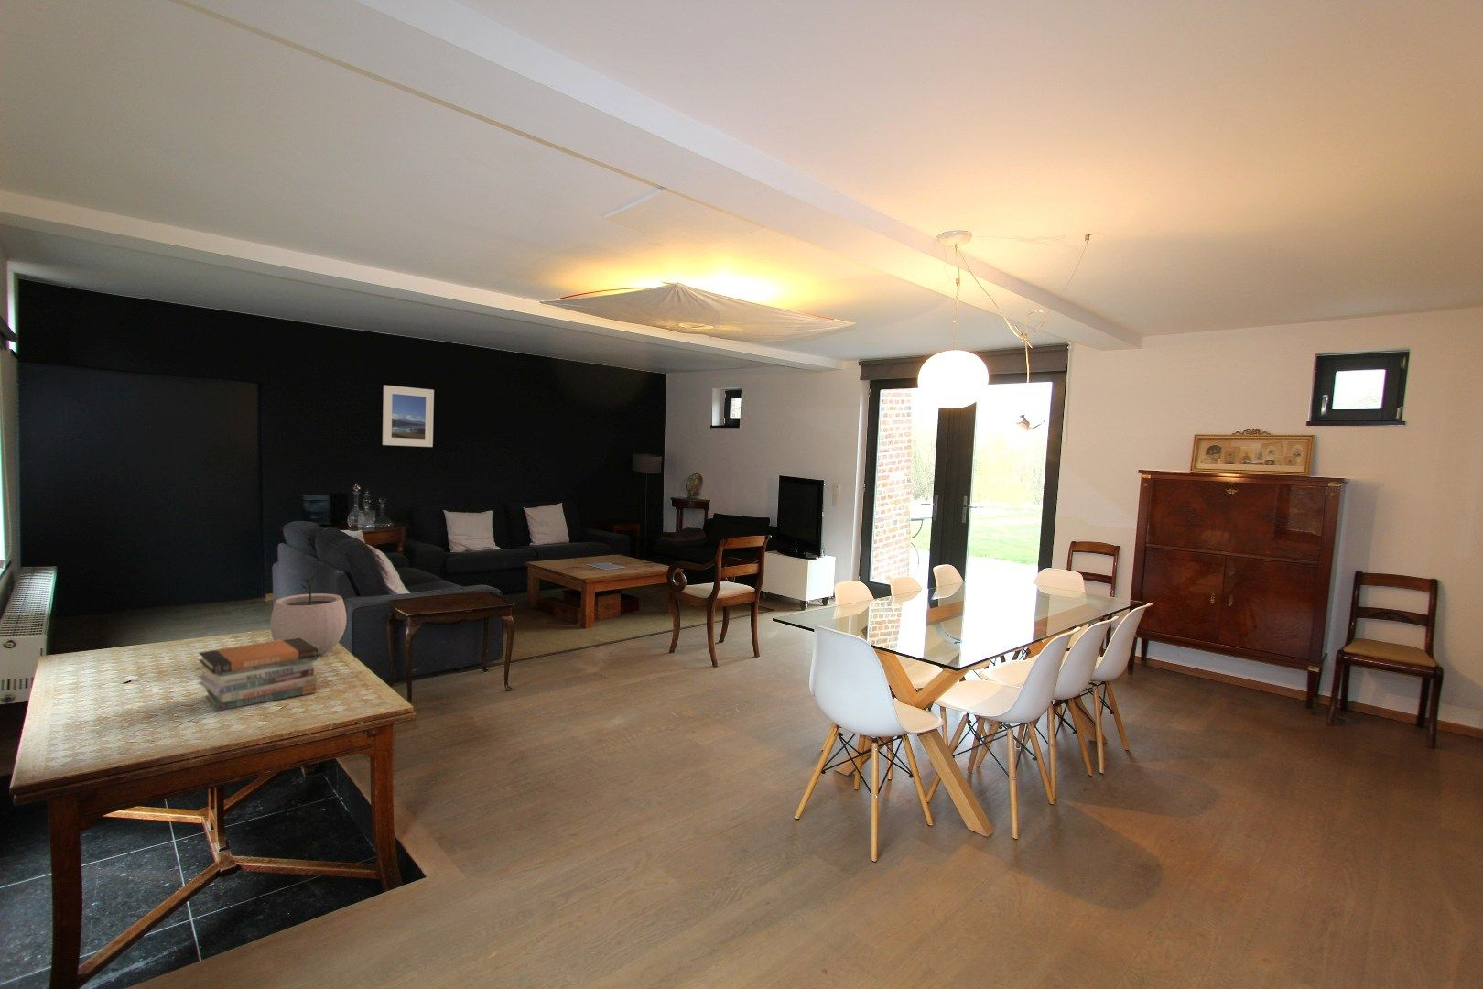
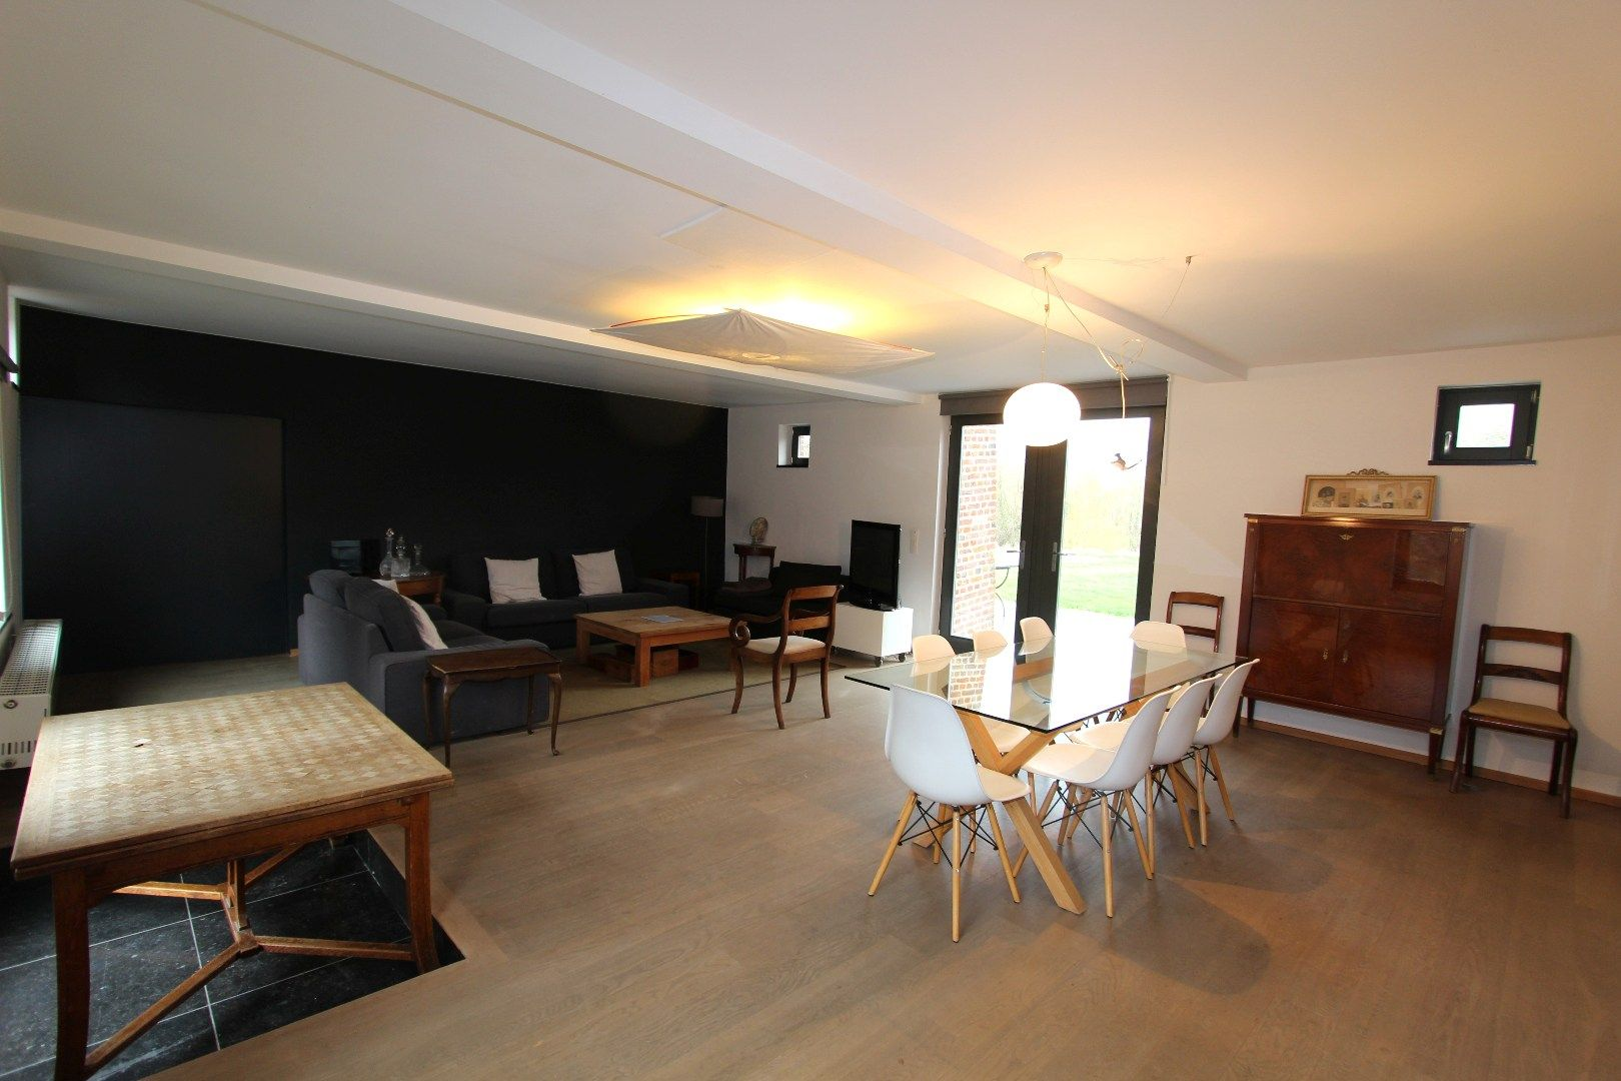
- book stack (259, 672)
- plant pot (309, 615)
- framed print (408, 416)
